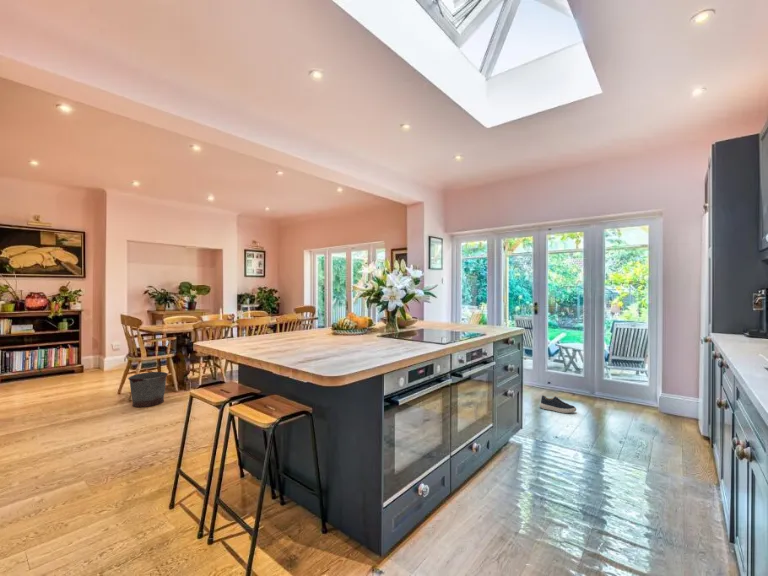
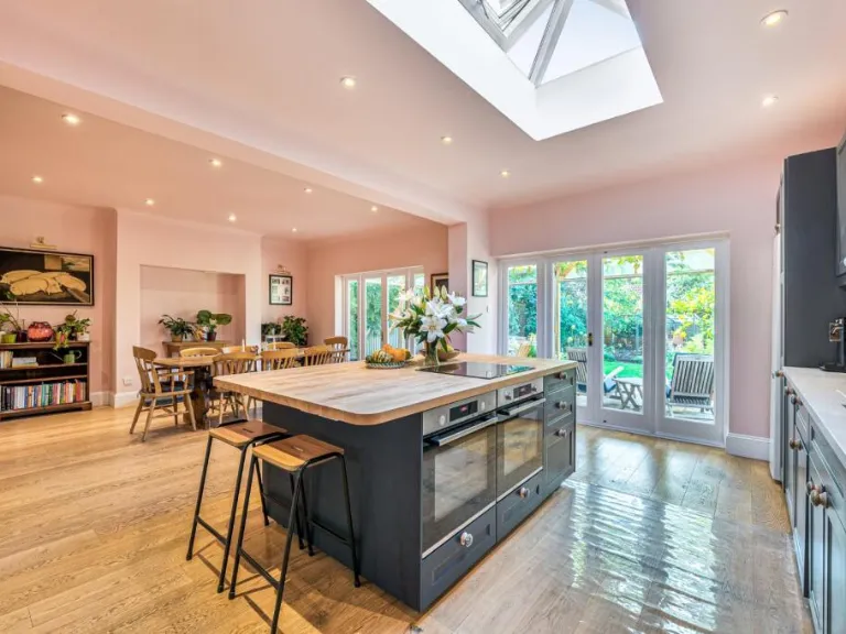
- shoe (557, 403)
- bucket (148, 389)
